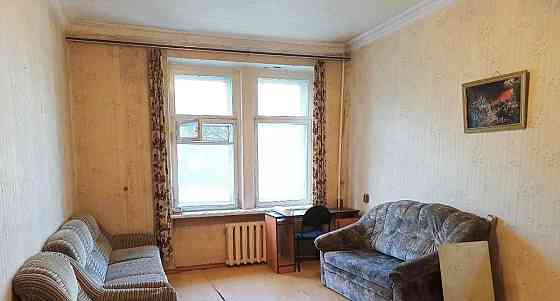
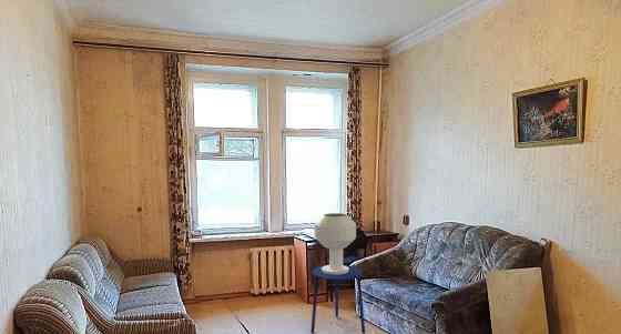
+ side table (335, 298)
+ table lamp (335, 242)
